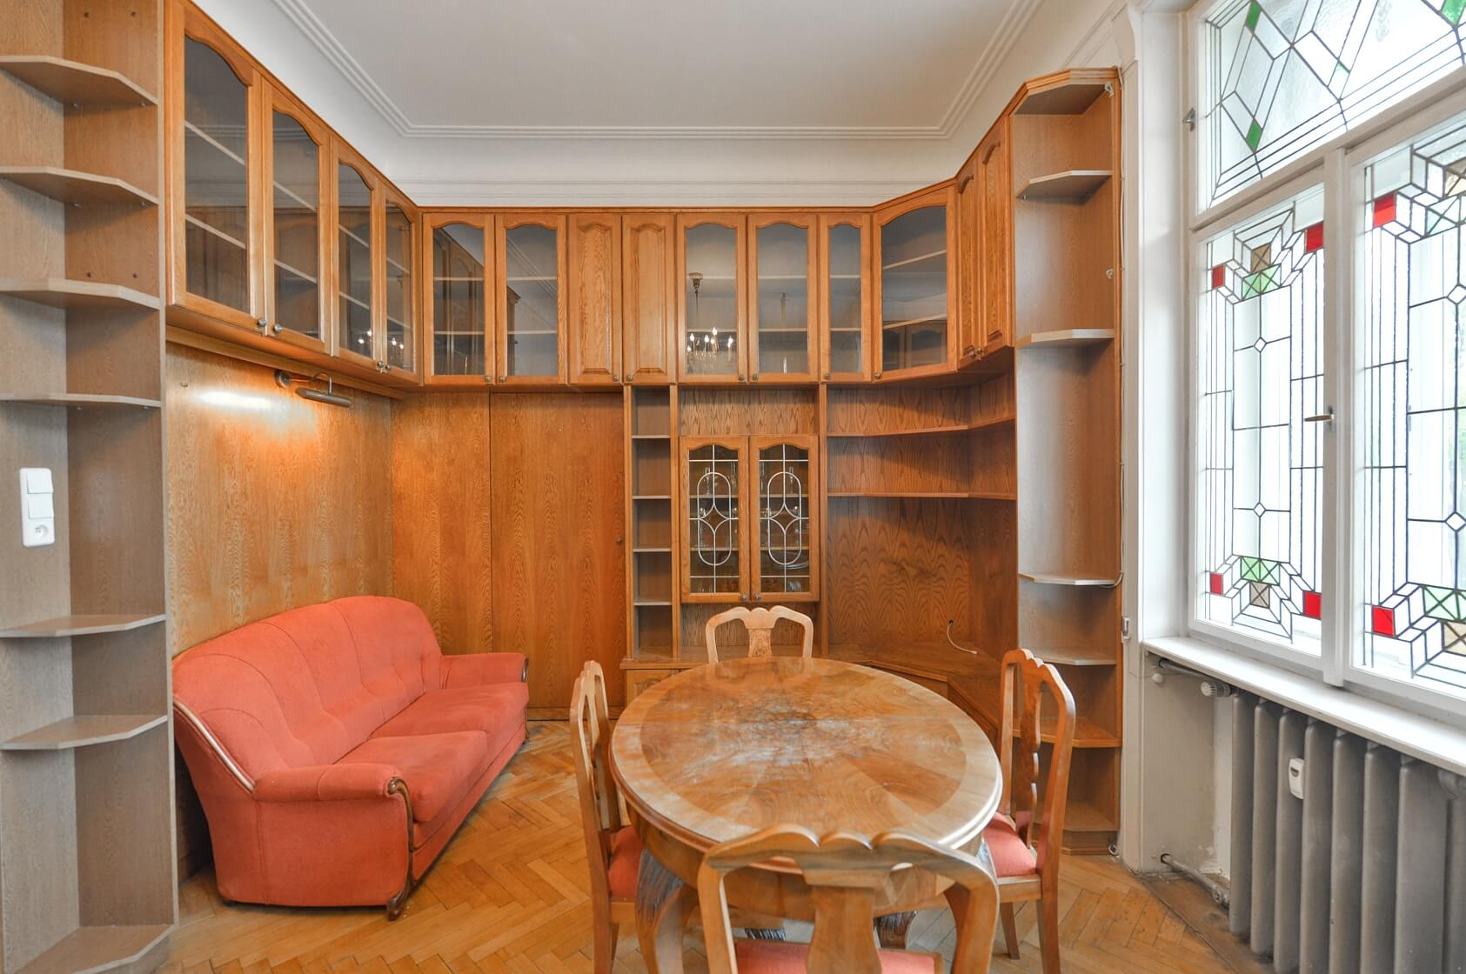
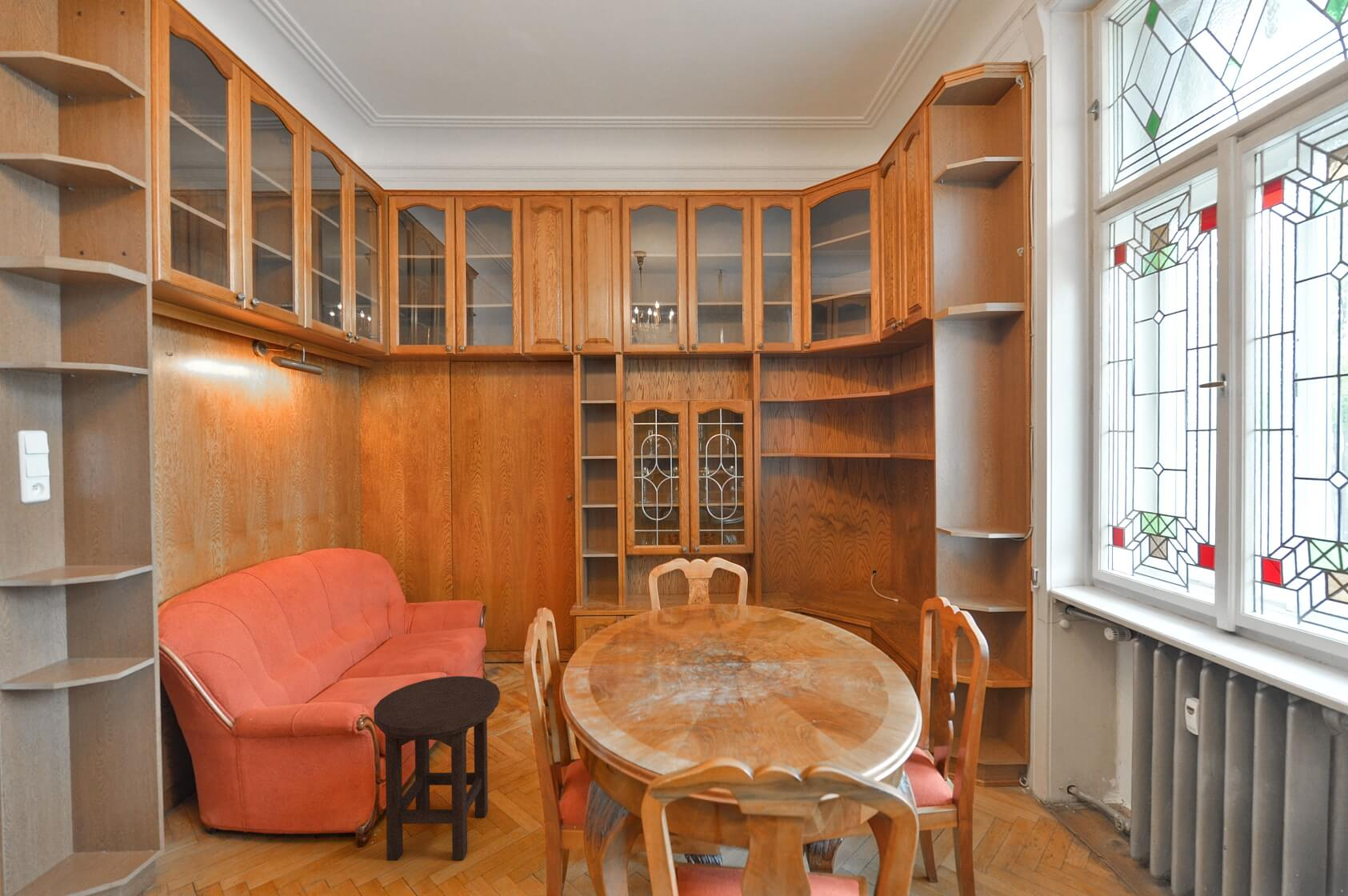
+ stool (439, 773)
